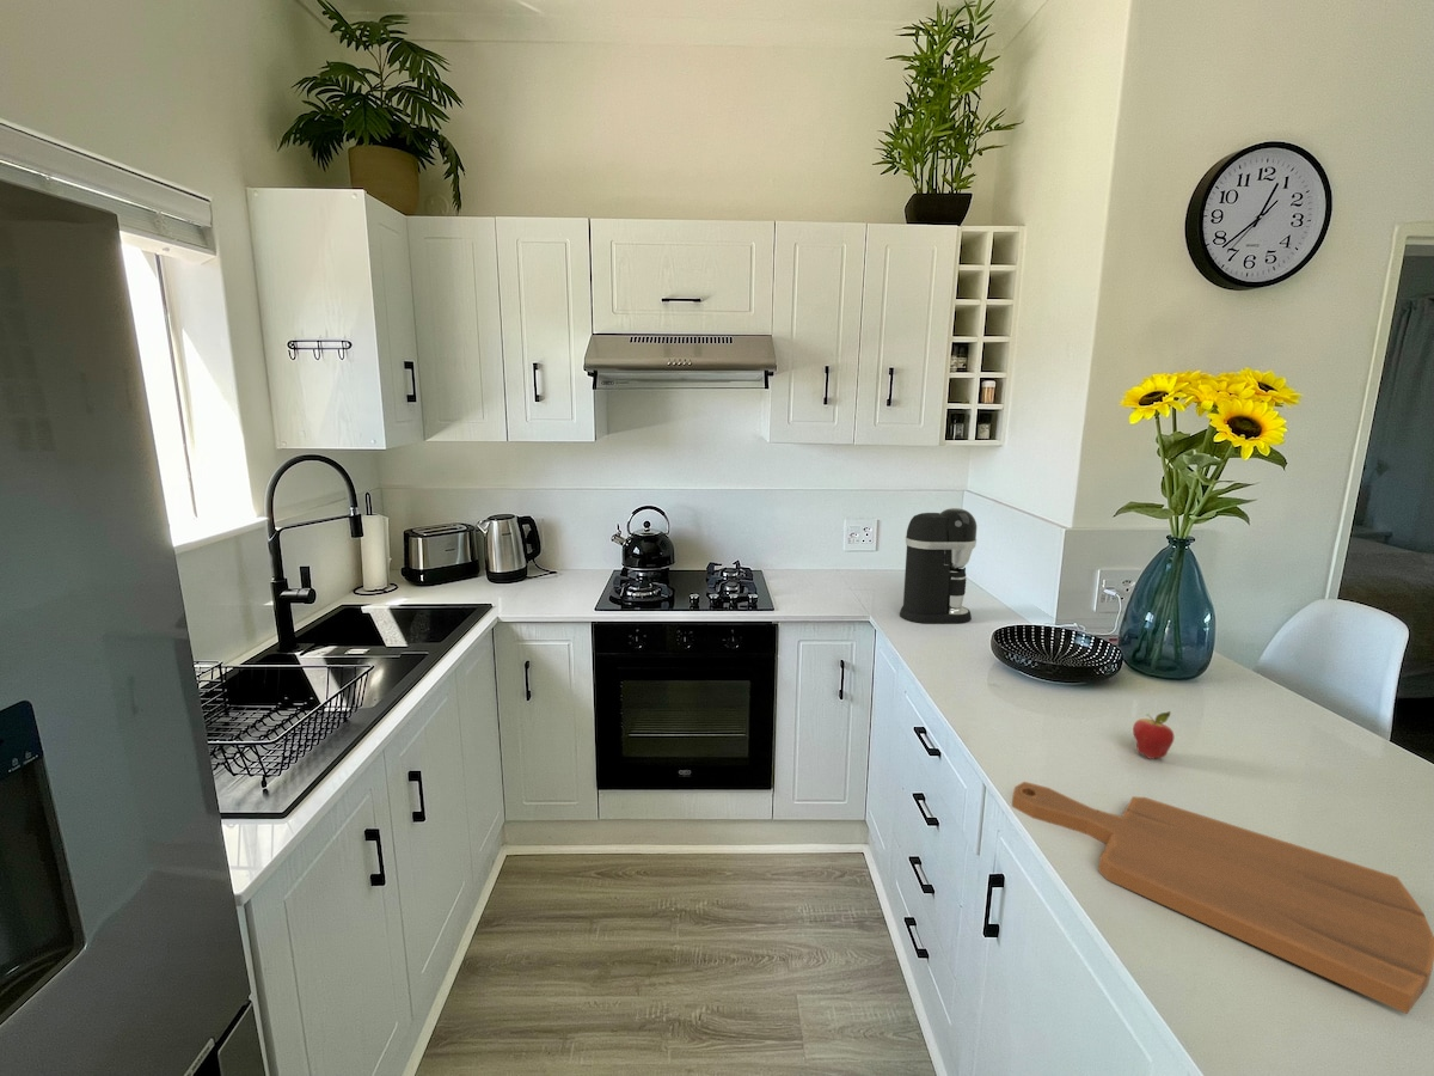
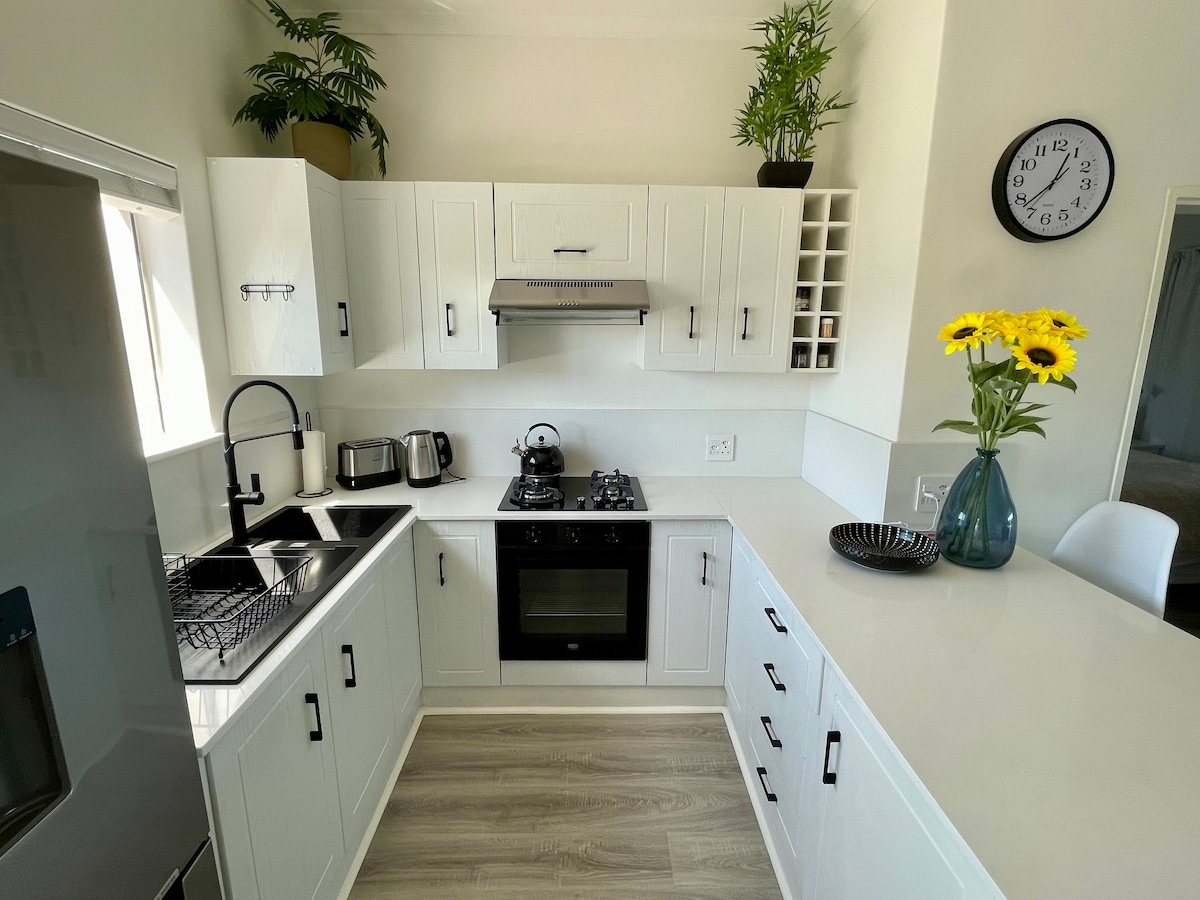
- cutting board (1222, 870)
- fruit (1153, 732)
- coffee maker (938, 563)
